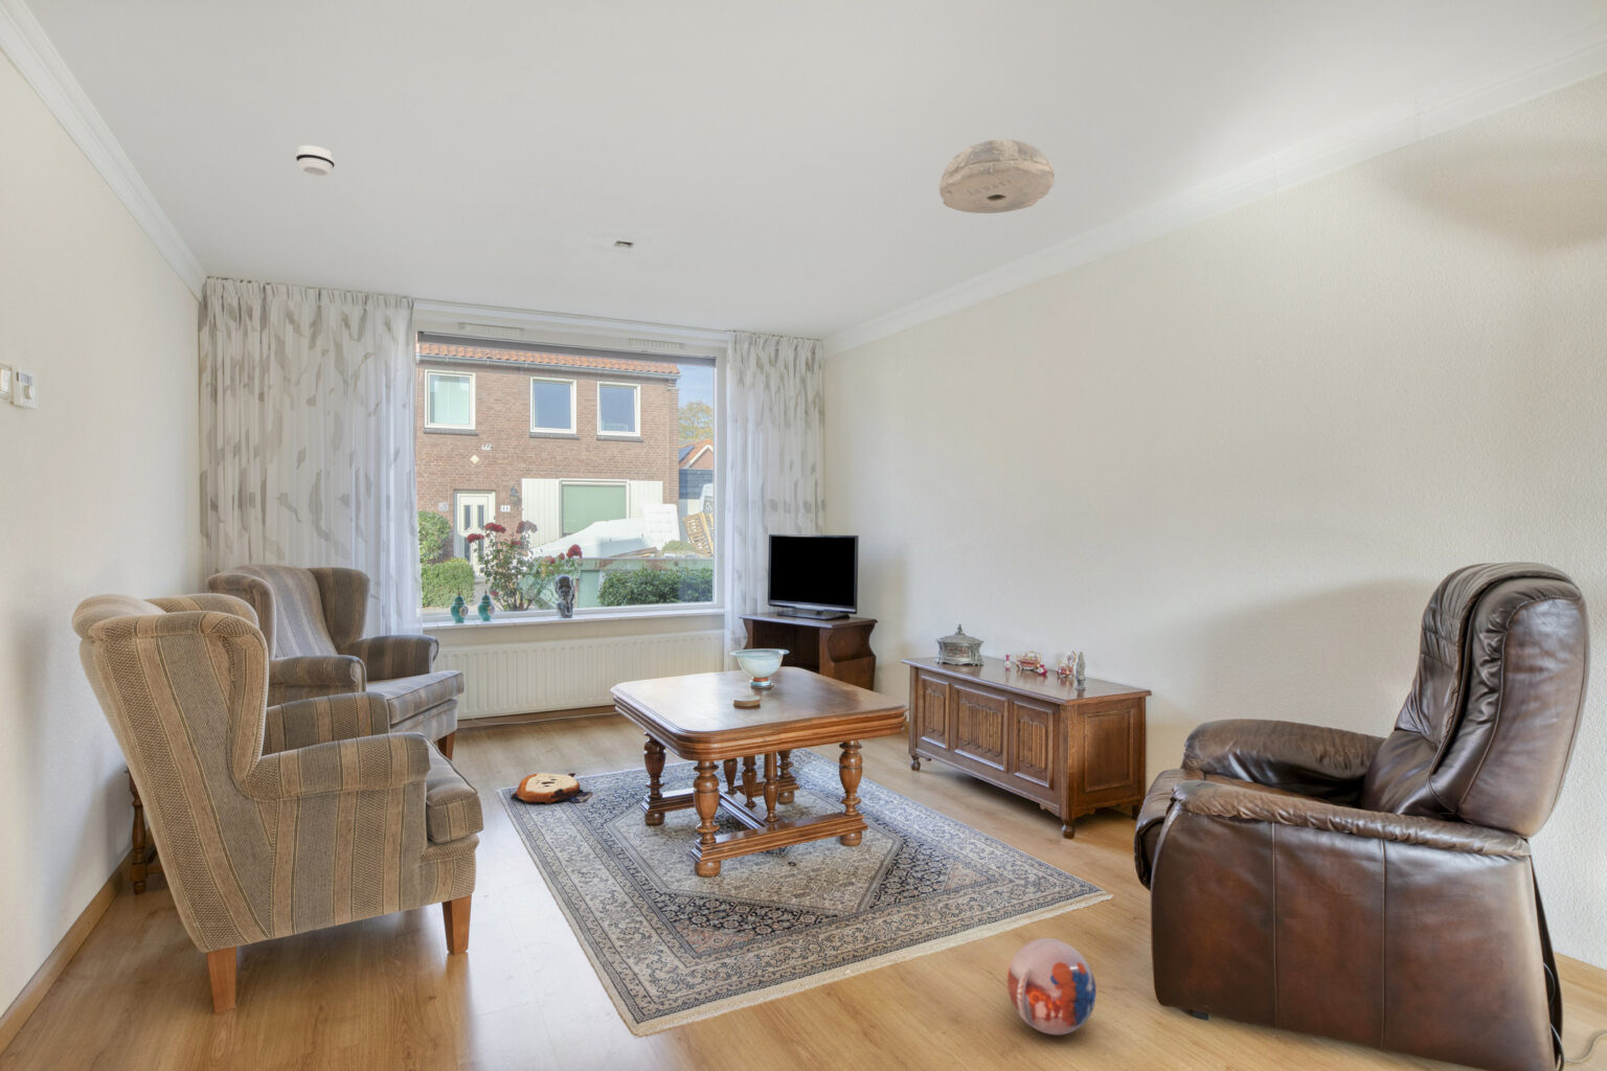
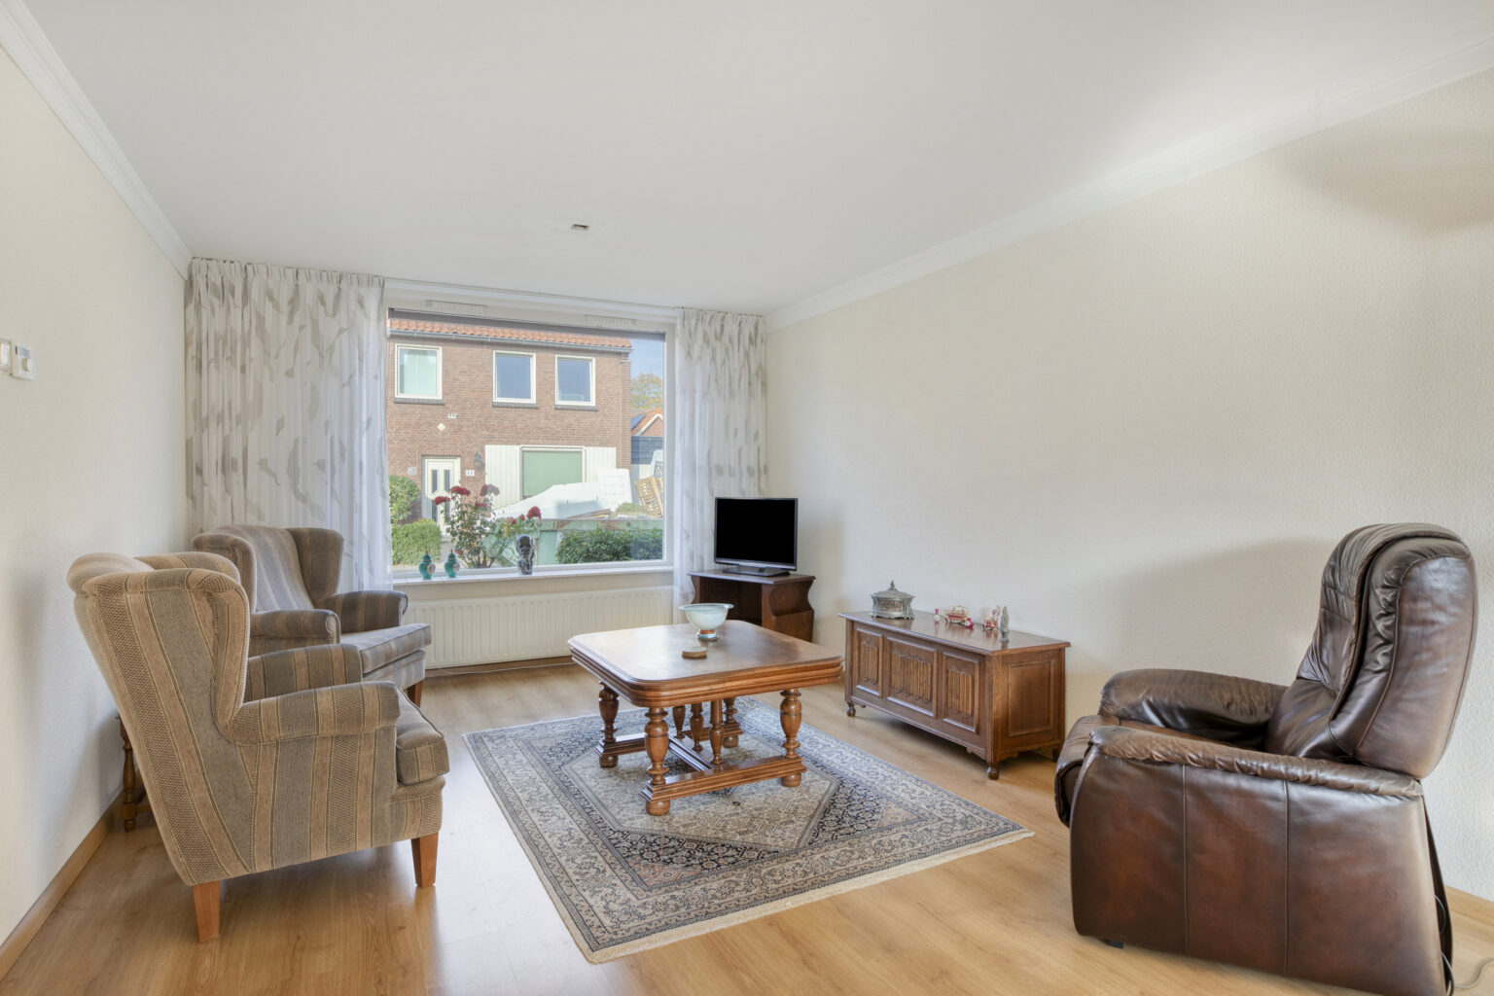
- plush toy (551, 788)
- ceiling light (996, 173)
- ball (1050, 985)
- smoke detector (314, 161)
